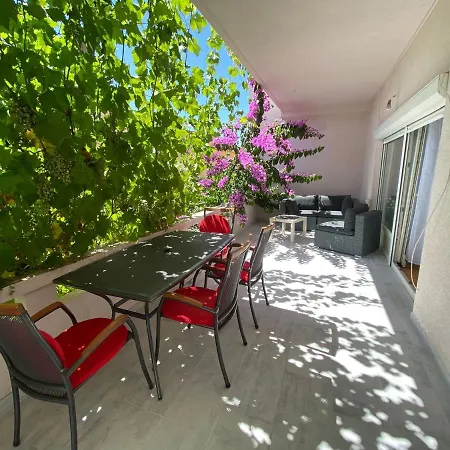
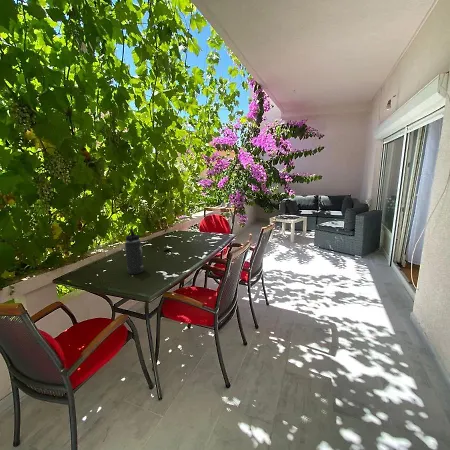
+ thermos bottle (133, 251)
